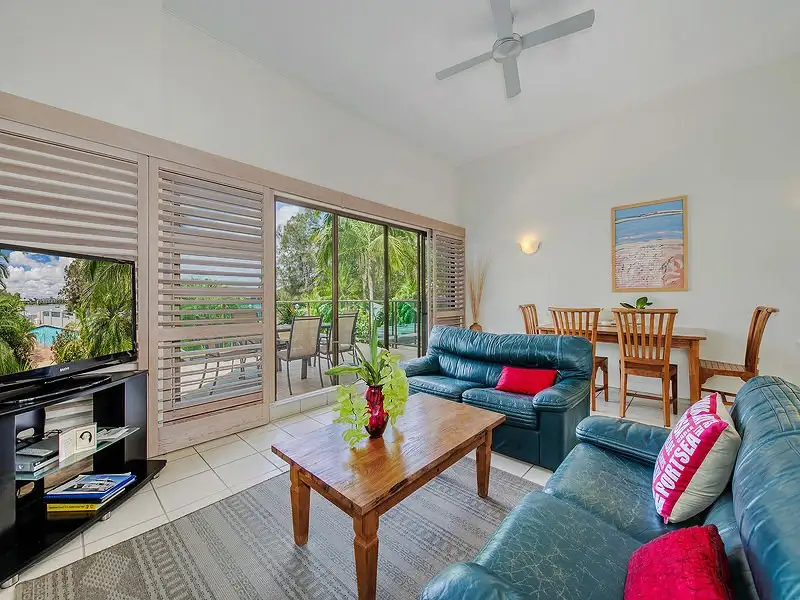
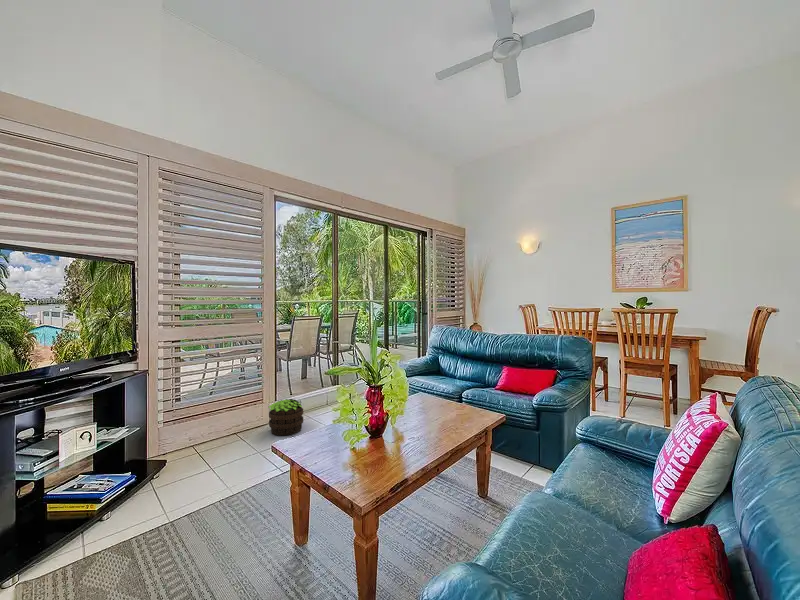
+ potted plant (286, 414)
